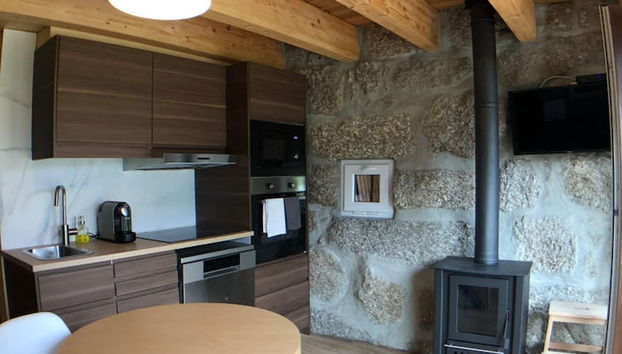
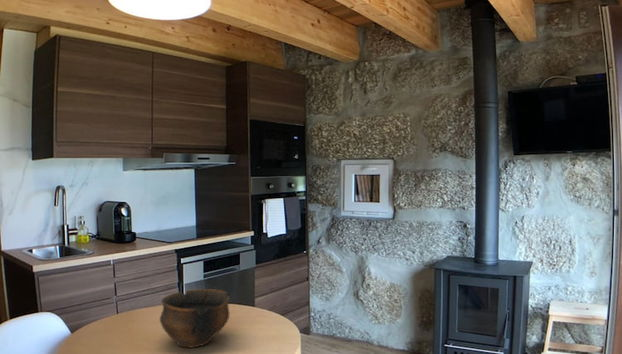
+ bowl (196, 319)
